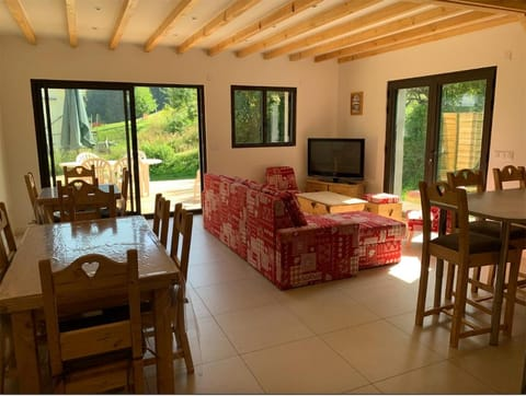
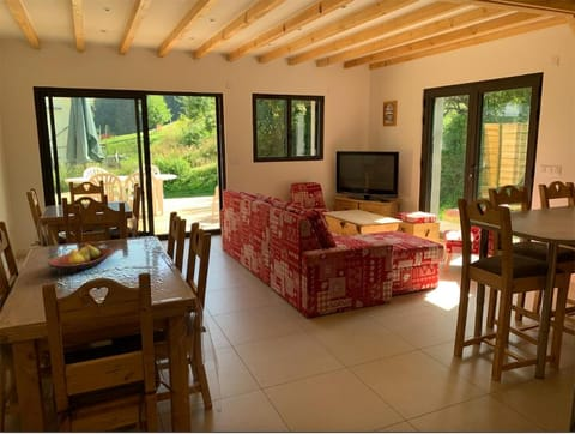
+ fruit bowl (81, 257)
